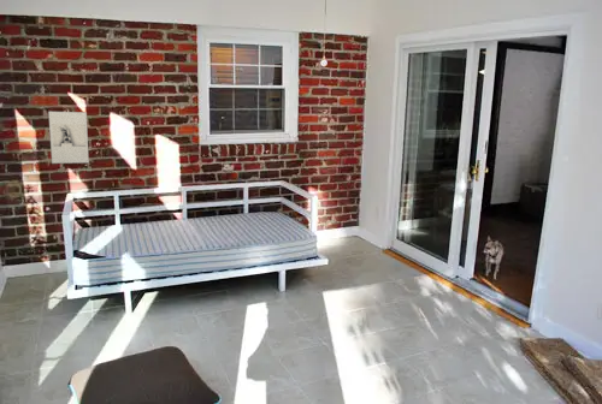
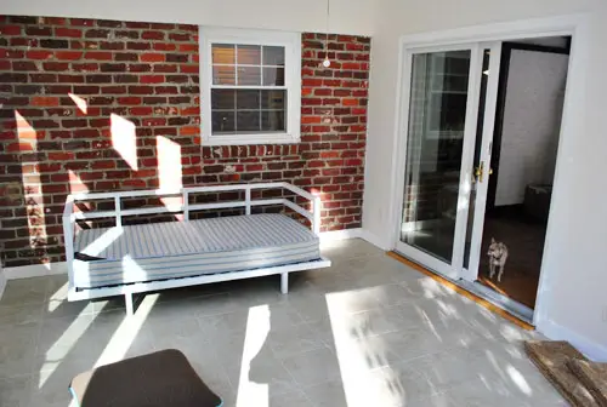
- wall sculpture (69, 137)
